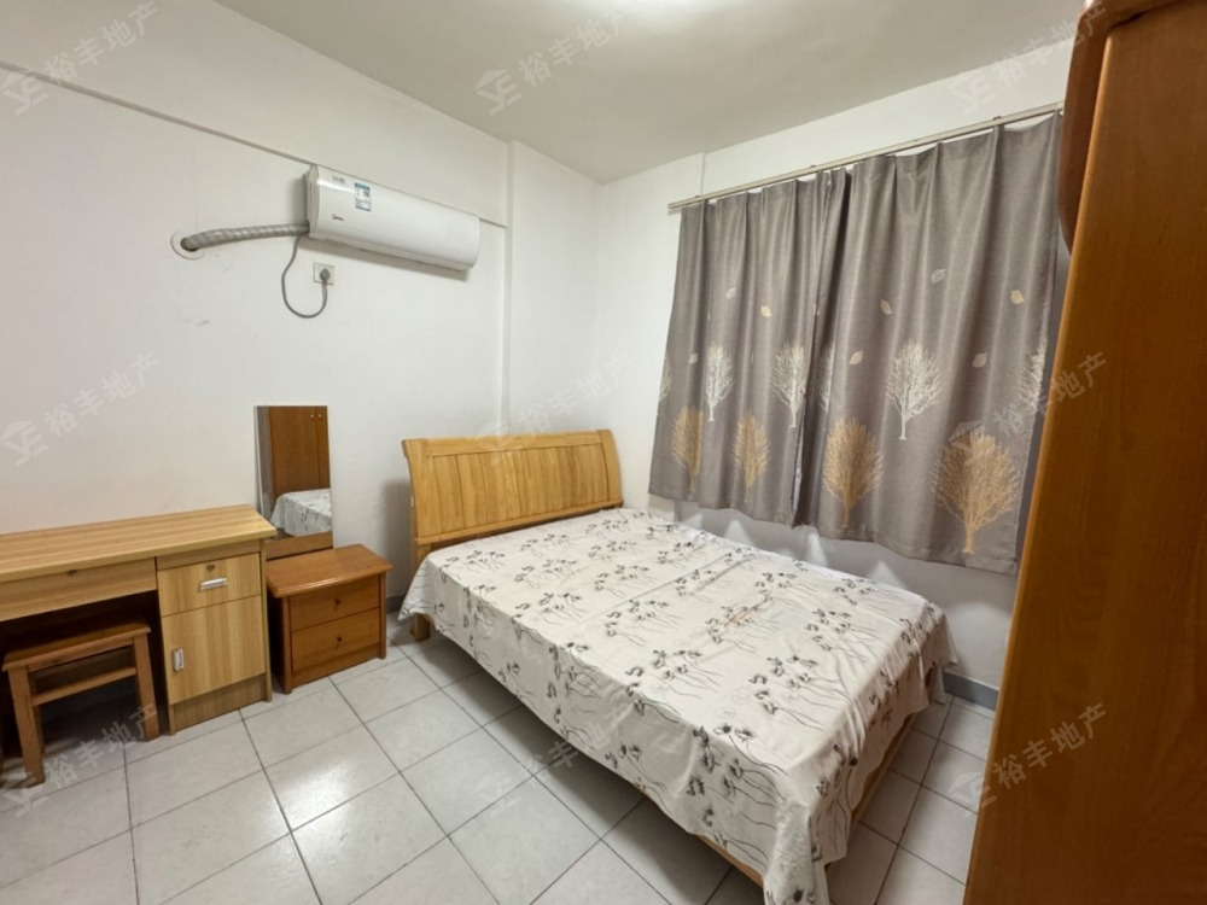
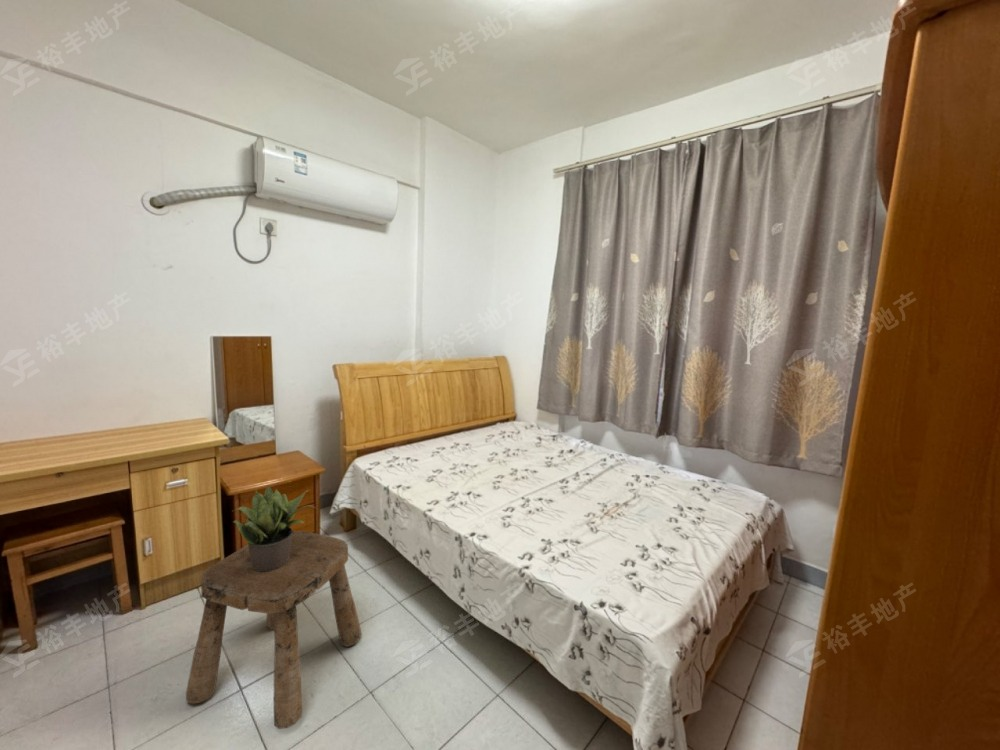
+ stool (281, 613)
+ potted plant (279, 521)
